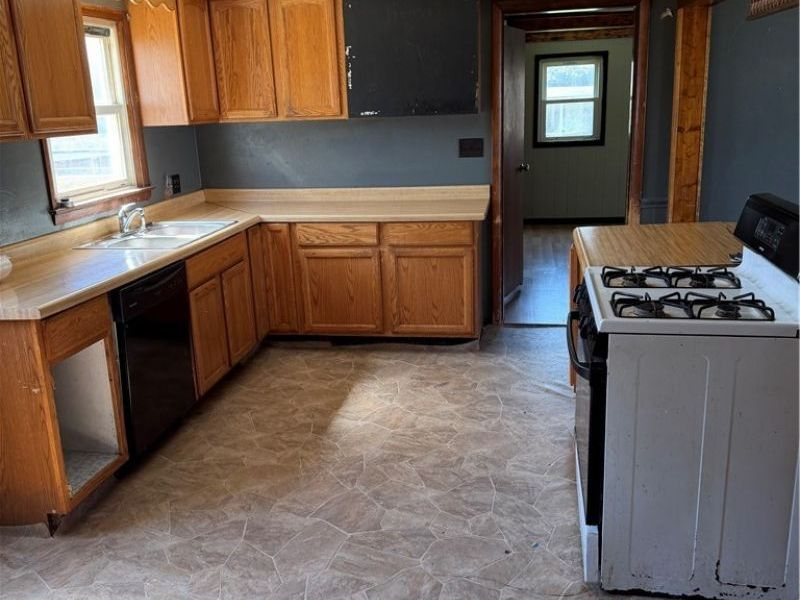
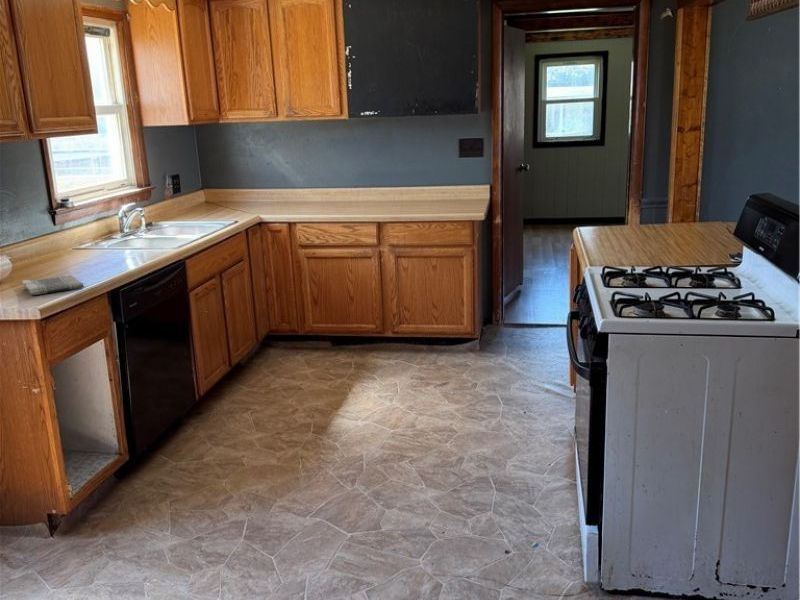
+ dish towel (52, 283)
